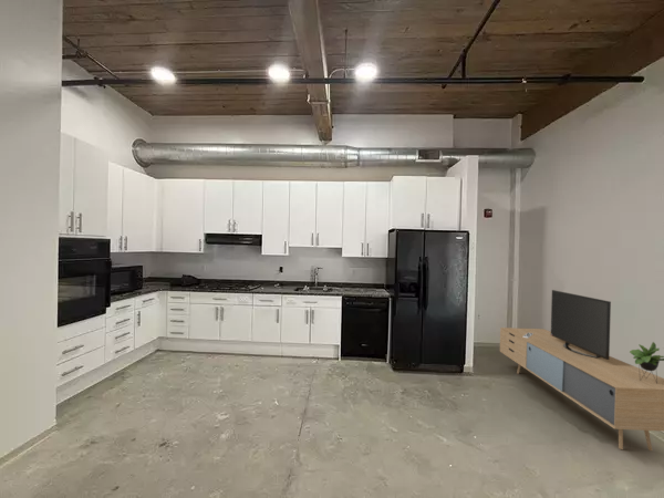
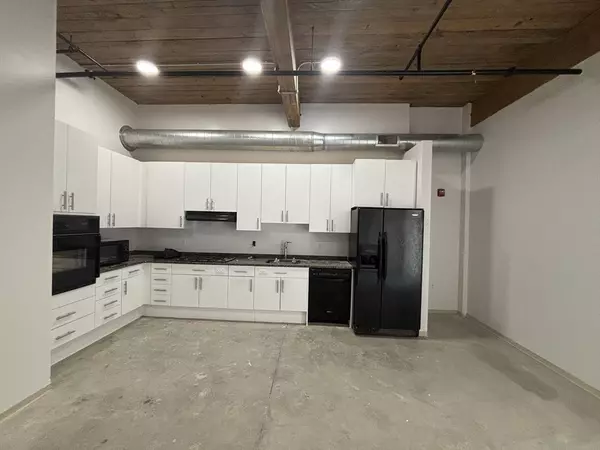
- media console (571, 349)
